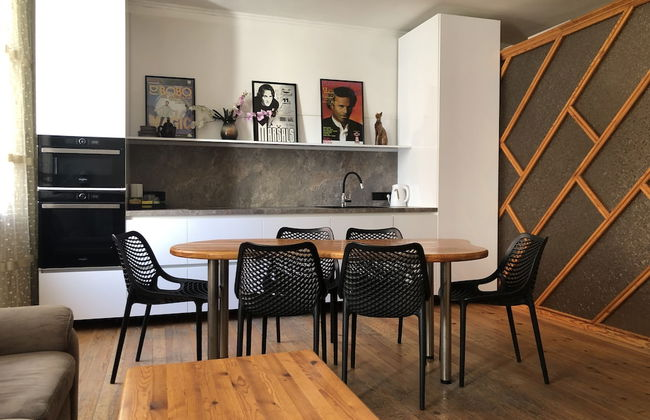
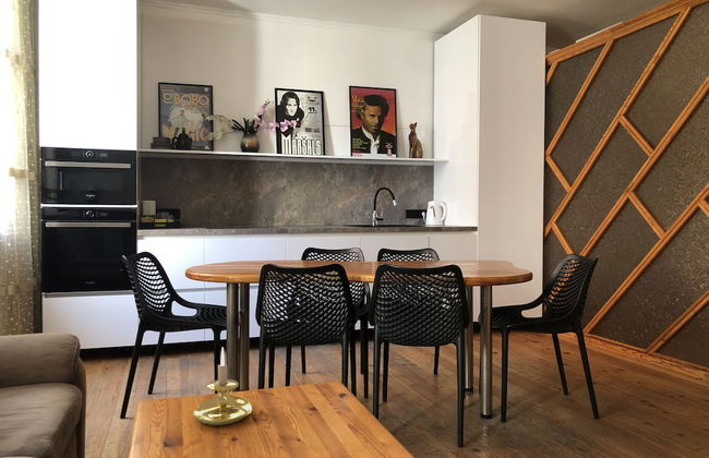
+ candle holder (224, 379)
